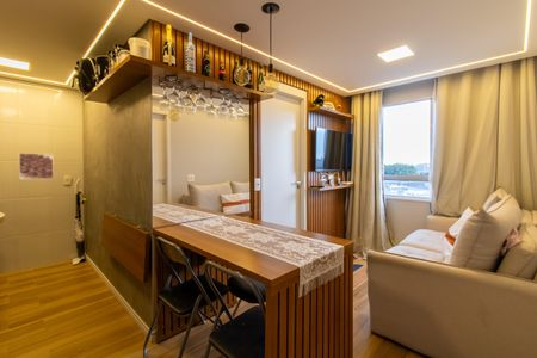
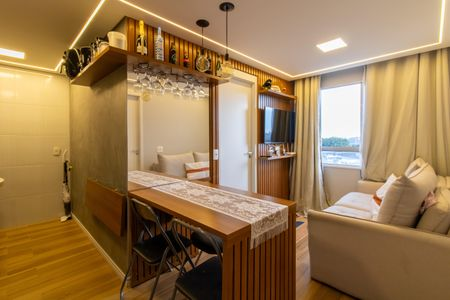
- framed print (36, 166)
